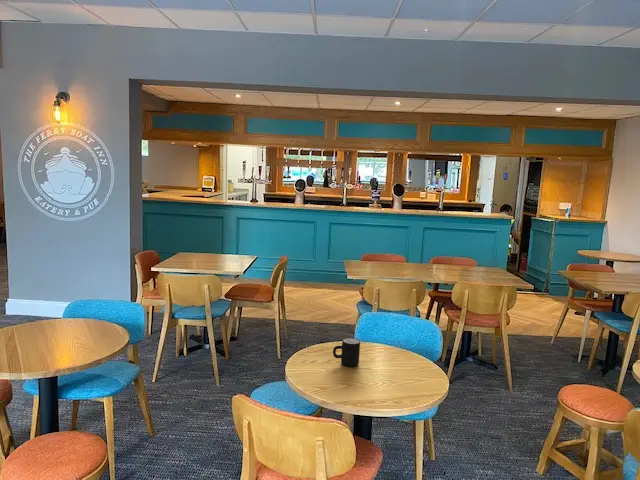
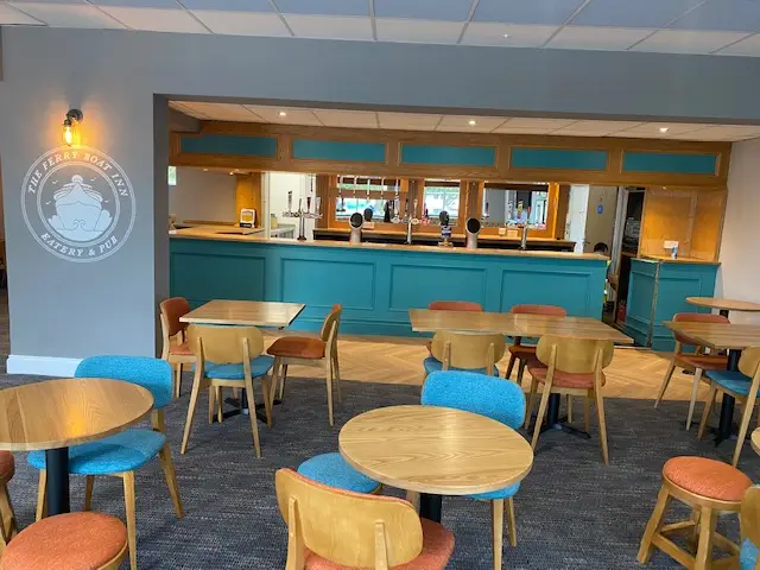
- mug (346, 352)
